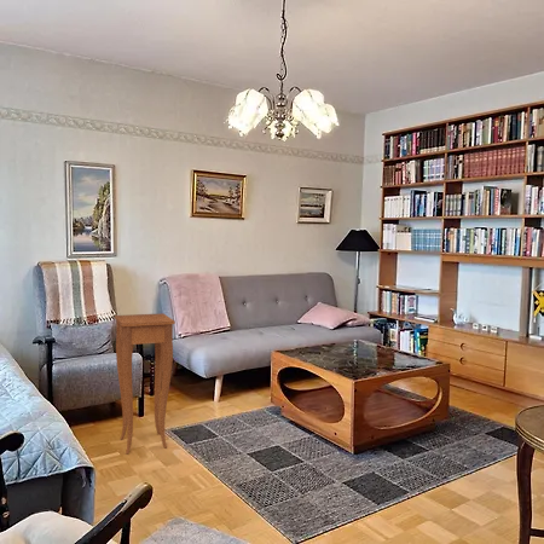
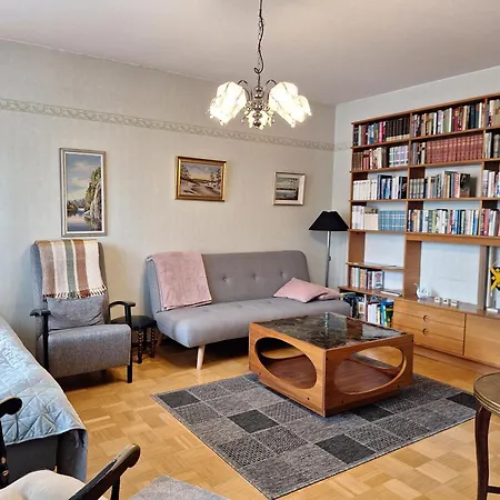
- side table (155, 381)
